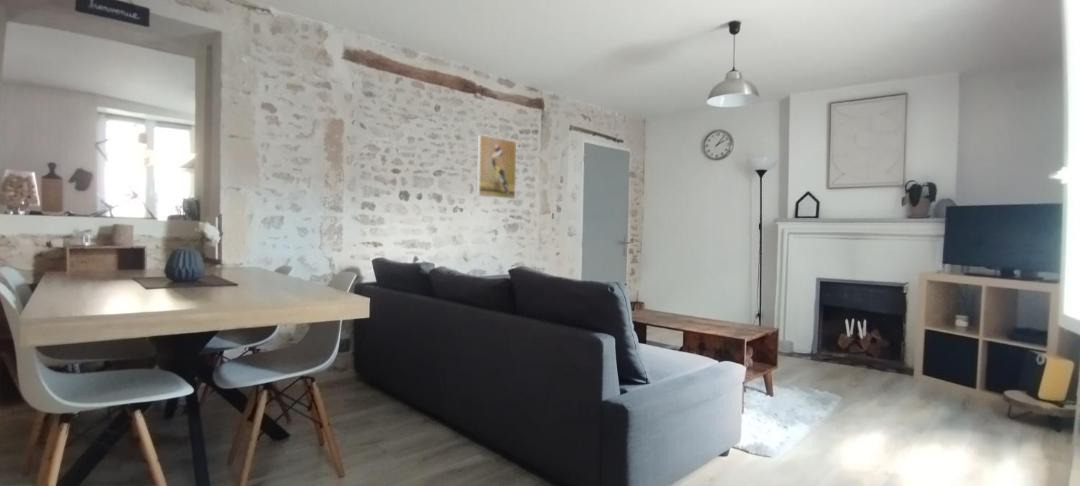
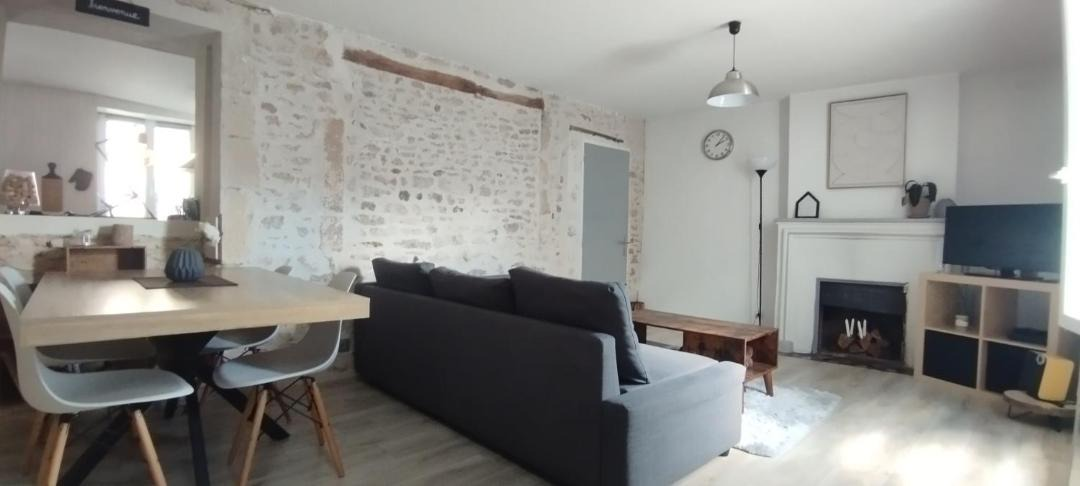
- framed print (497, 167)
